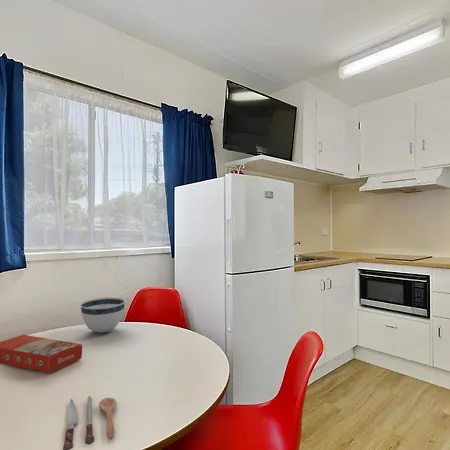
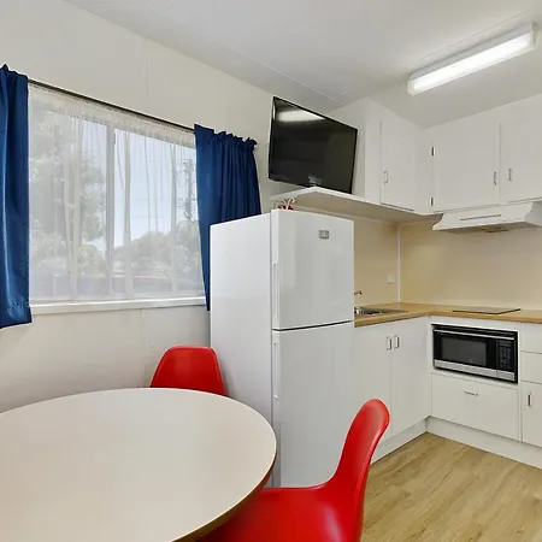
- bowl (103, 316)
- macaroni box (35, 352)
- spoon (91, 415)
